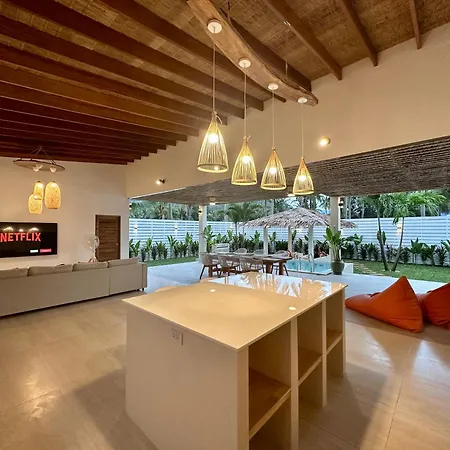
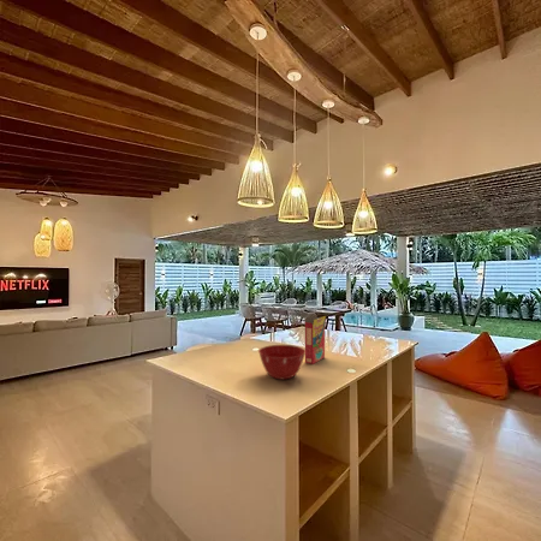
+ cereal box (315, 337)
+ mixing bowl (281, 362)
